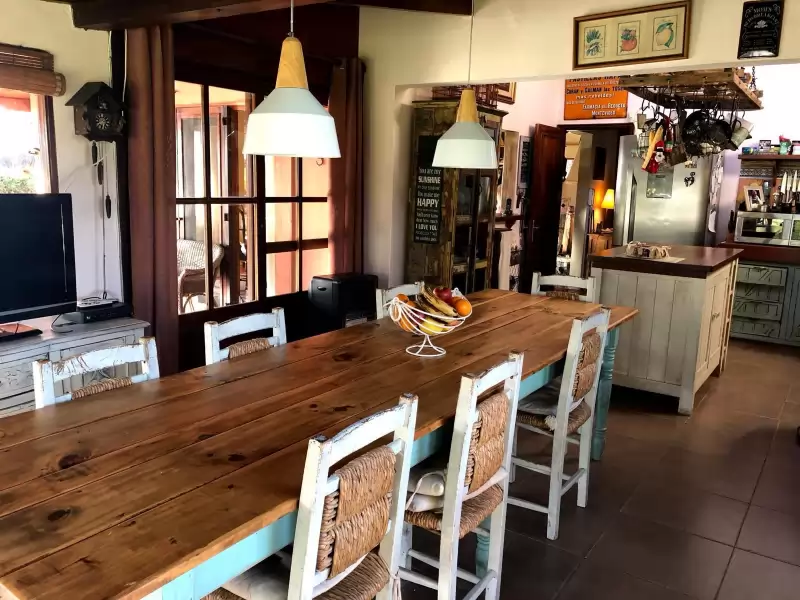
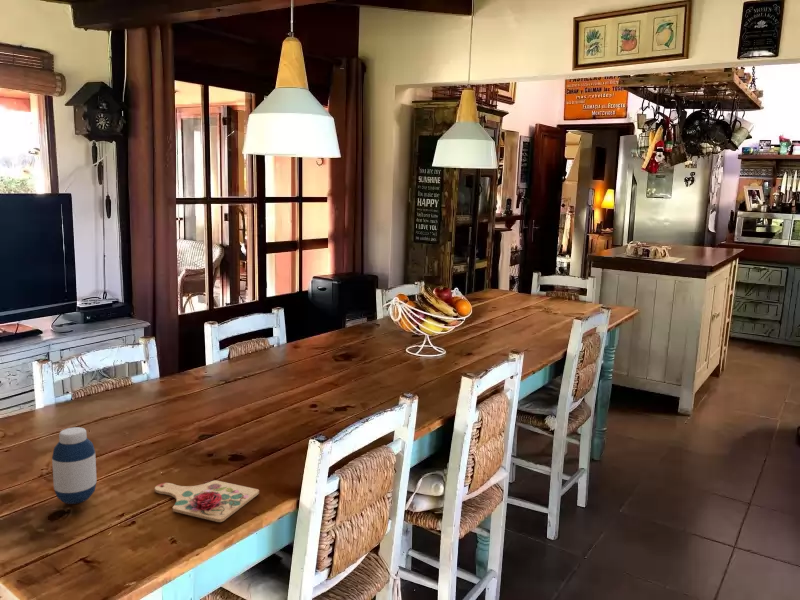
+ cutting board (198, 491)
+ medicine bottle (74, 465)
